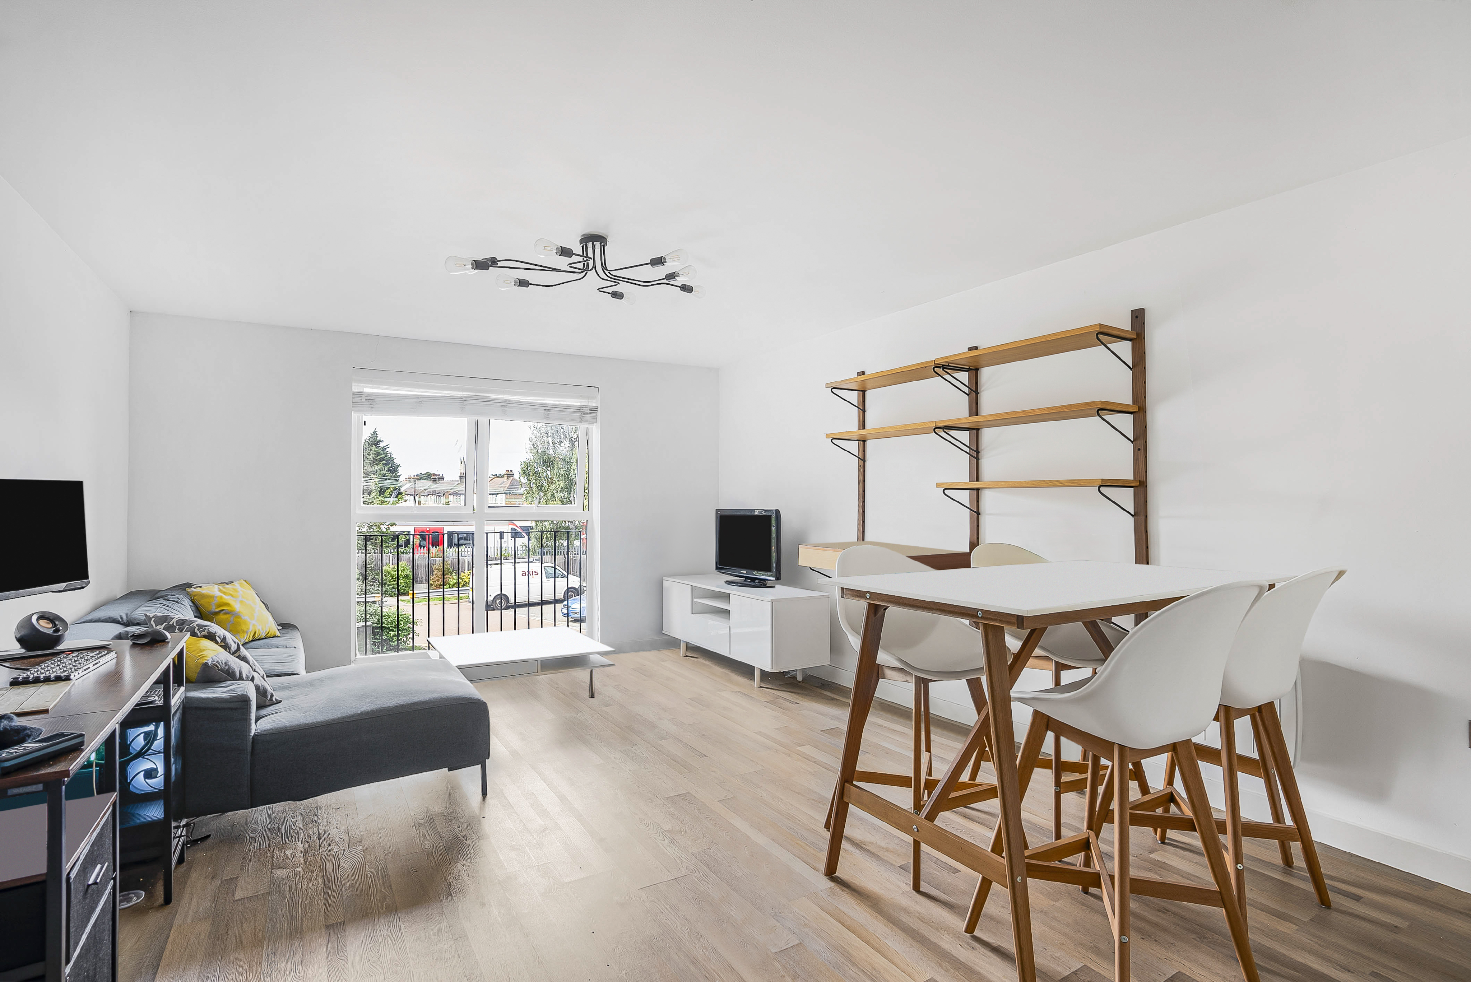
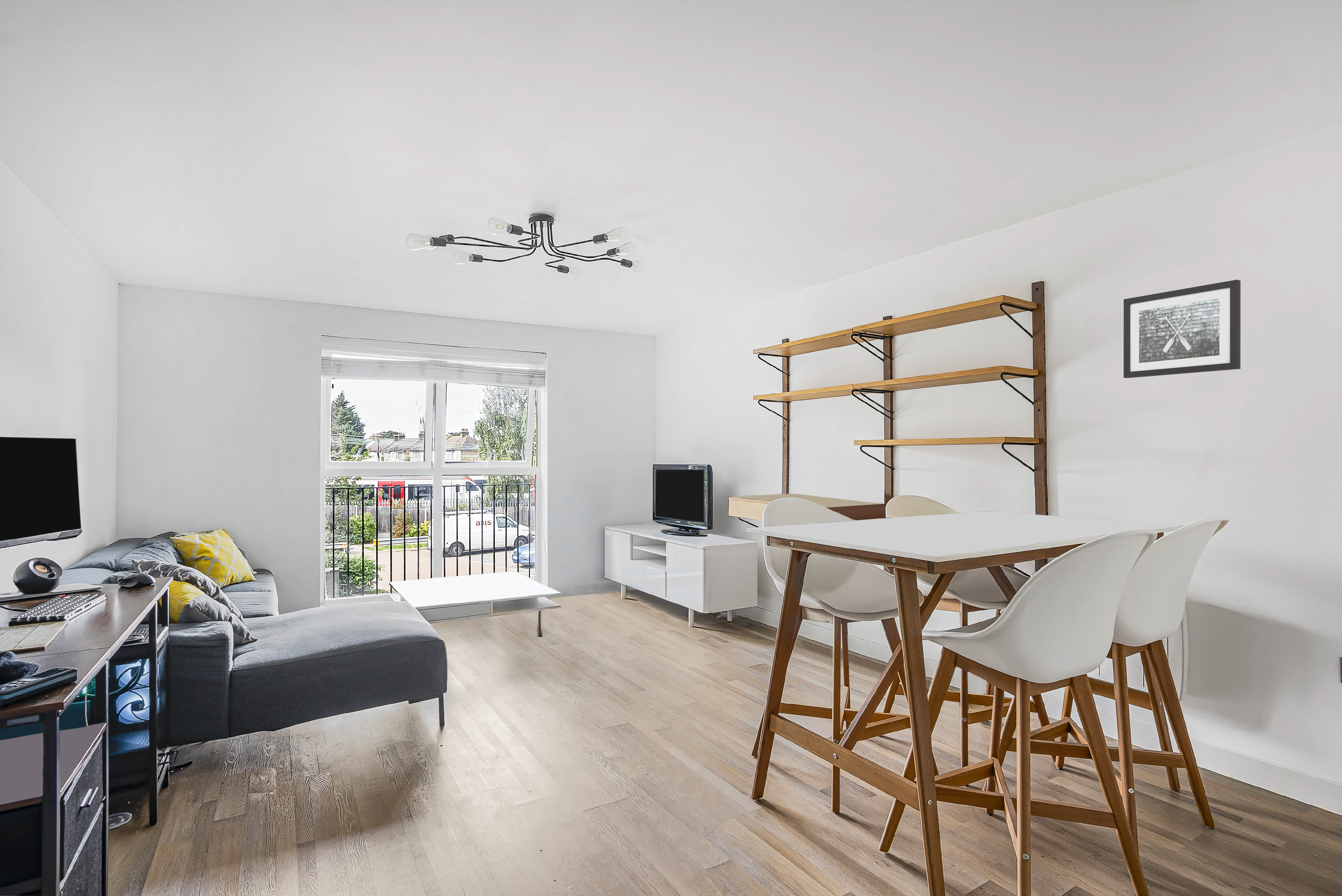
+ wall art (1179, 332)
